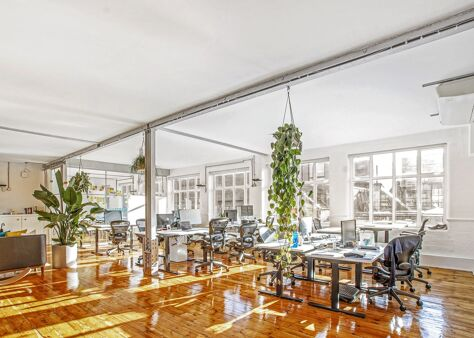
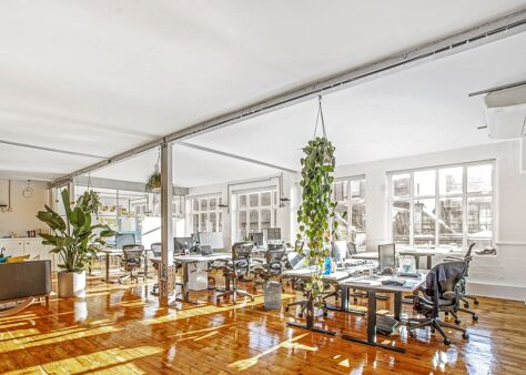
+ waste bin (272, 295)
